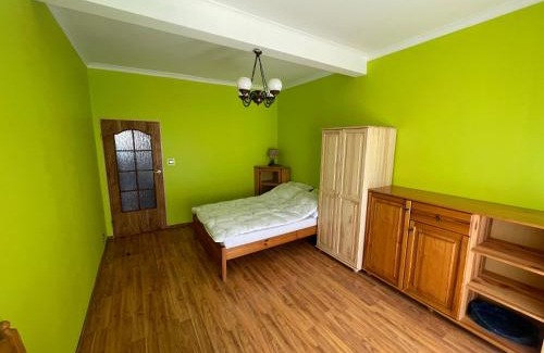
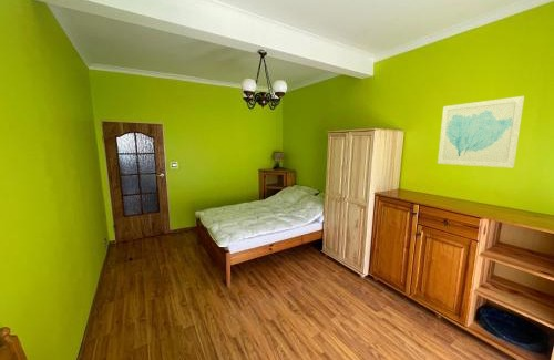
+ wall art (474, 134)
